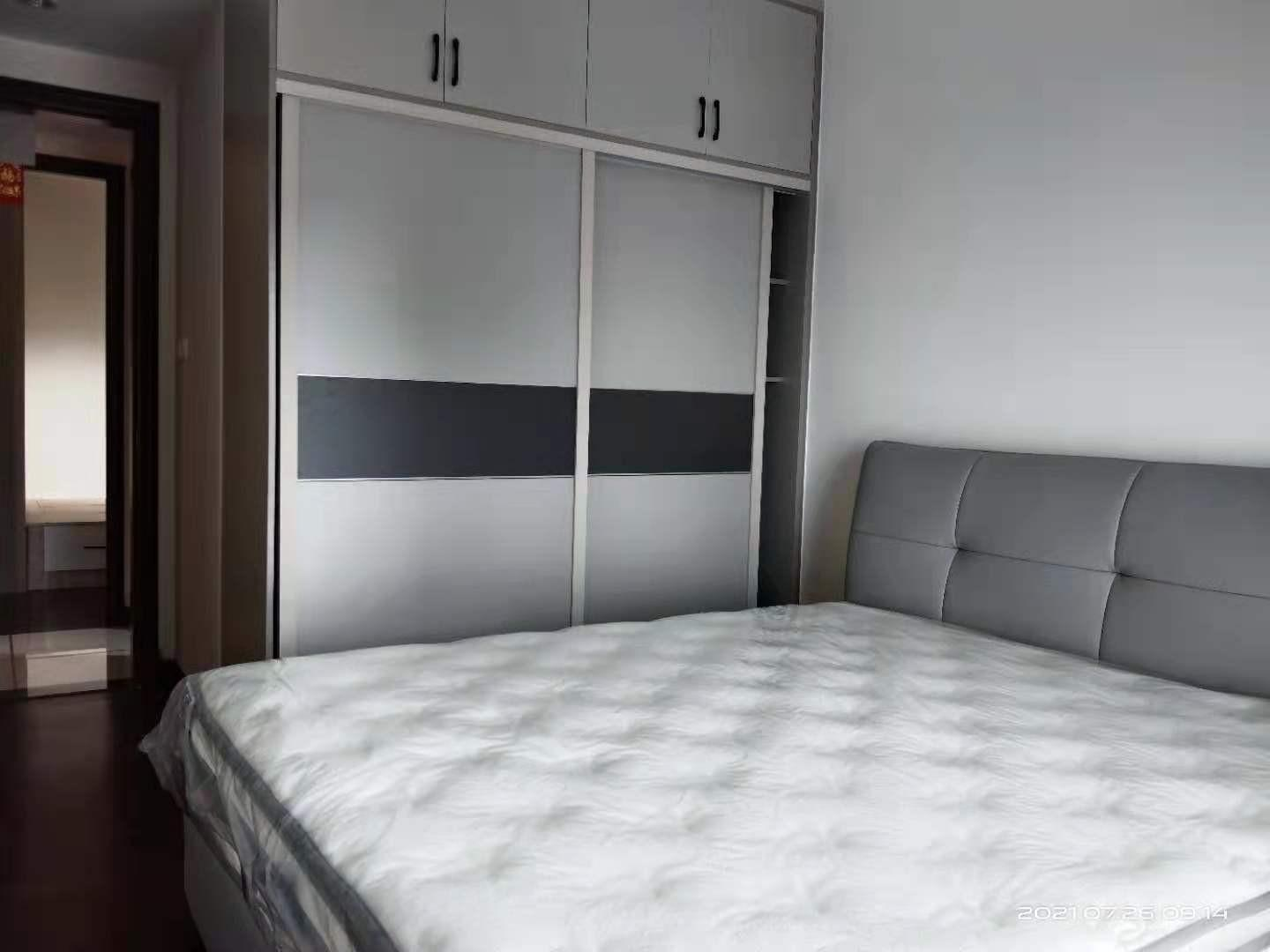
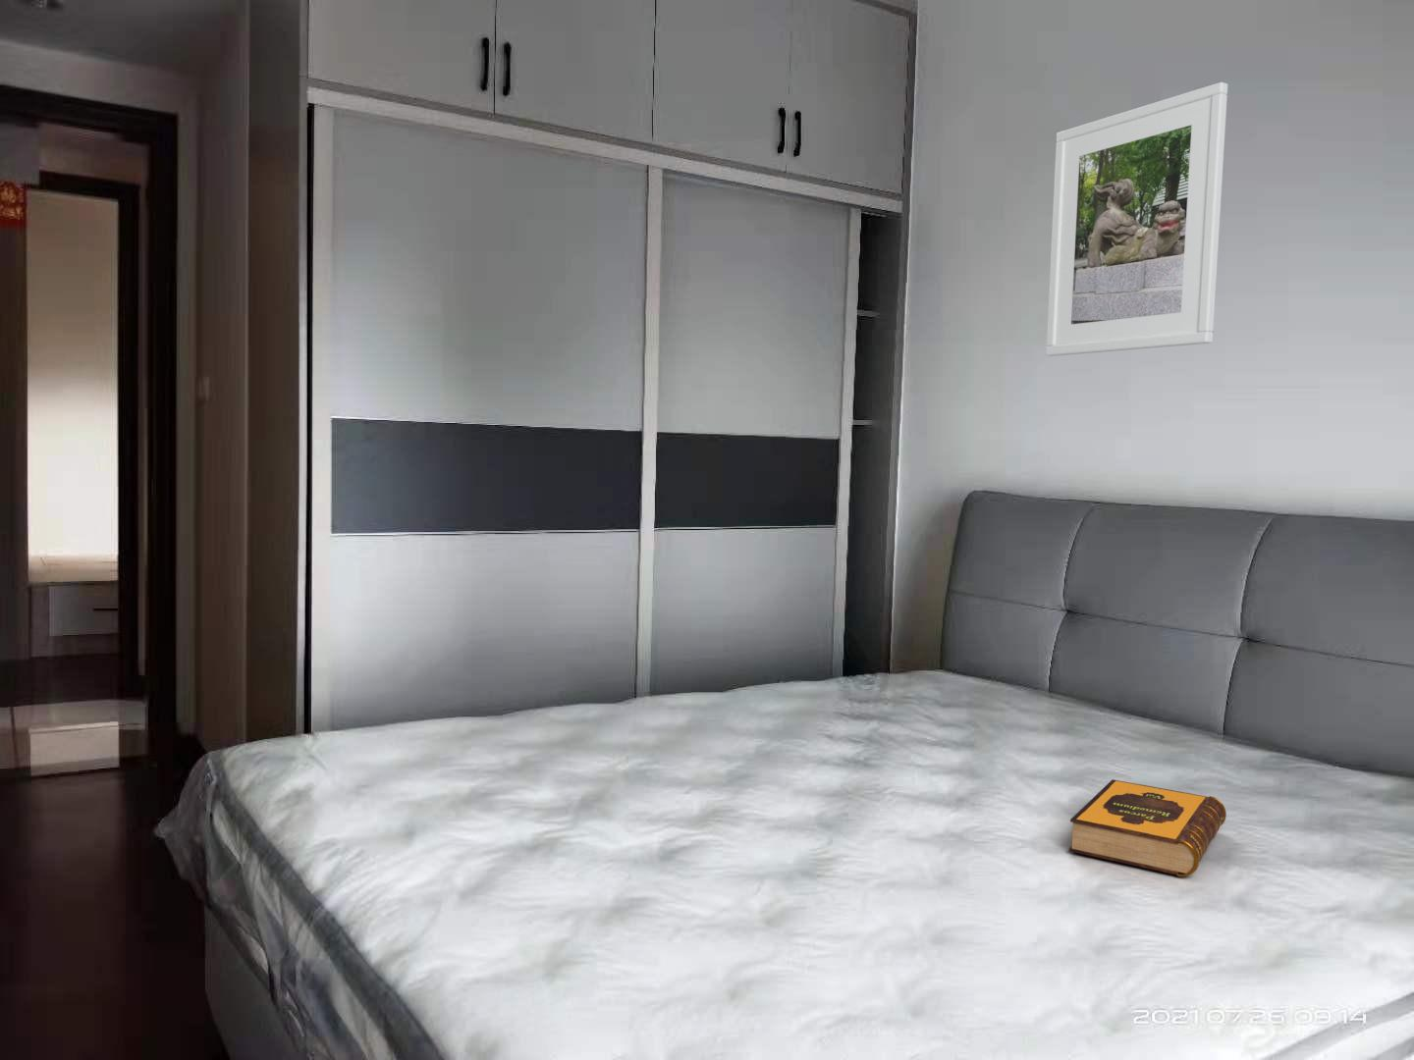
+ hardback book (1151, 824)
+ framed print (1129, 230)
